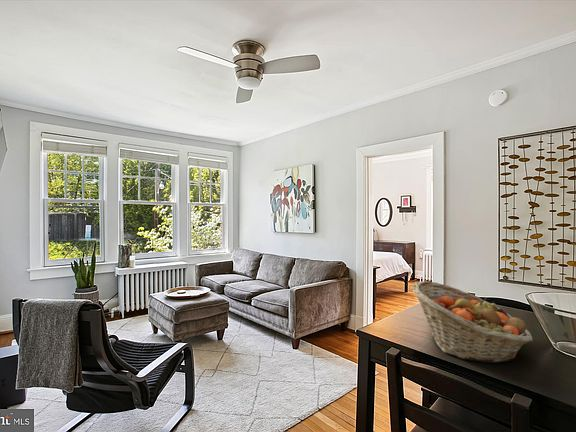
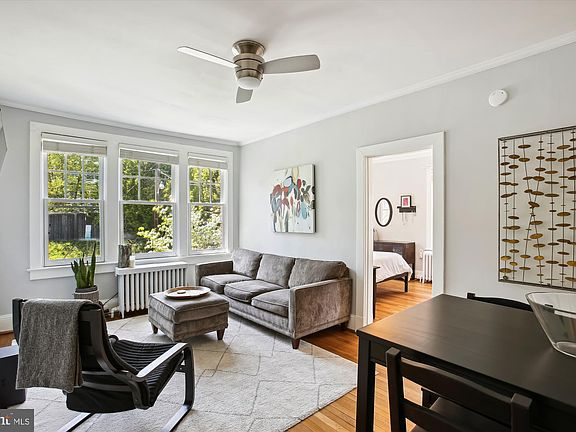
- fruit basket (466, 316)
